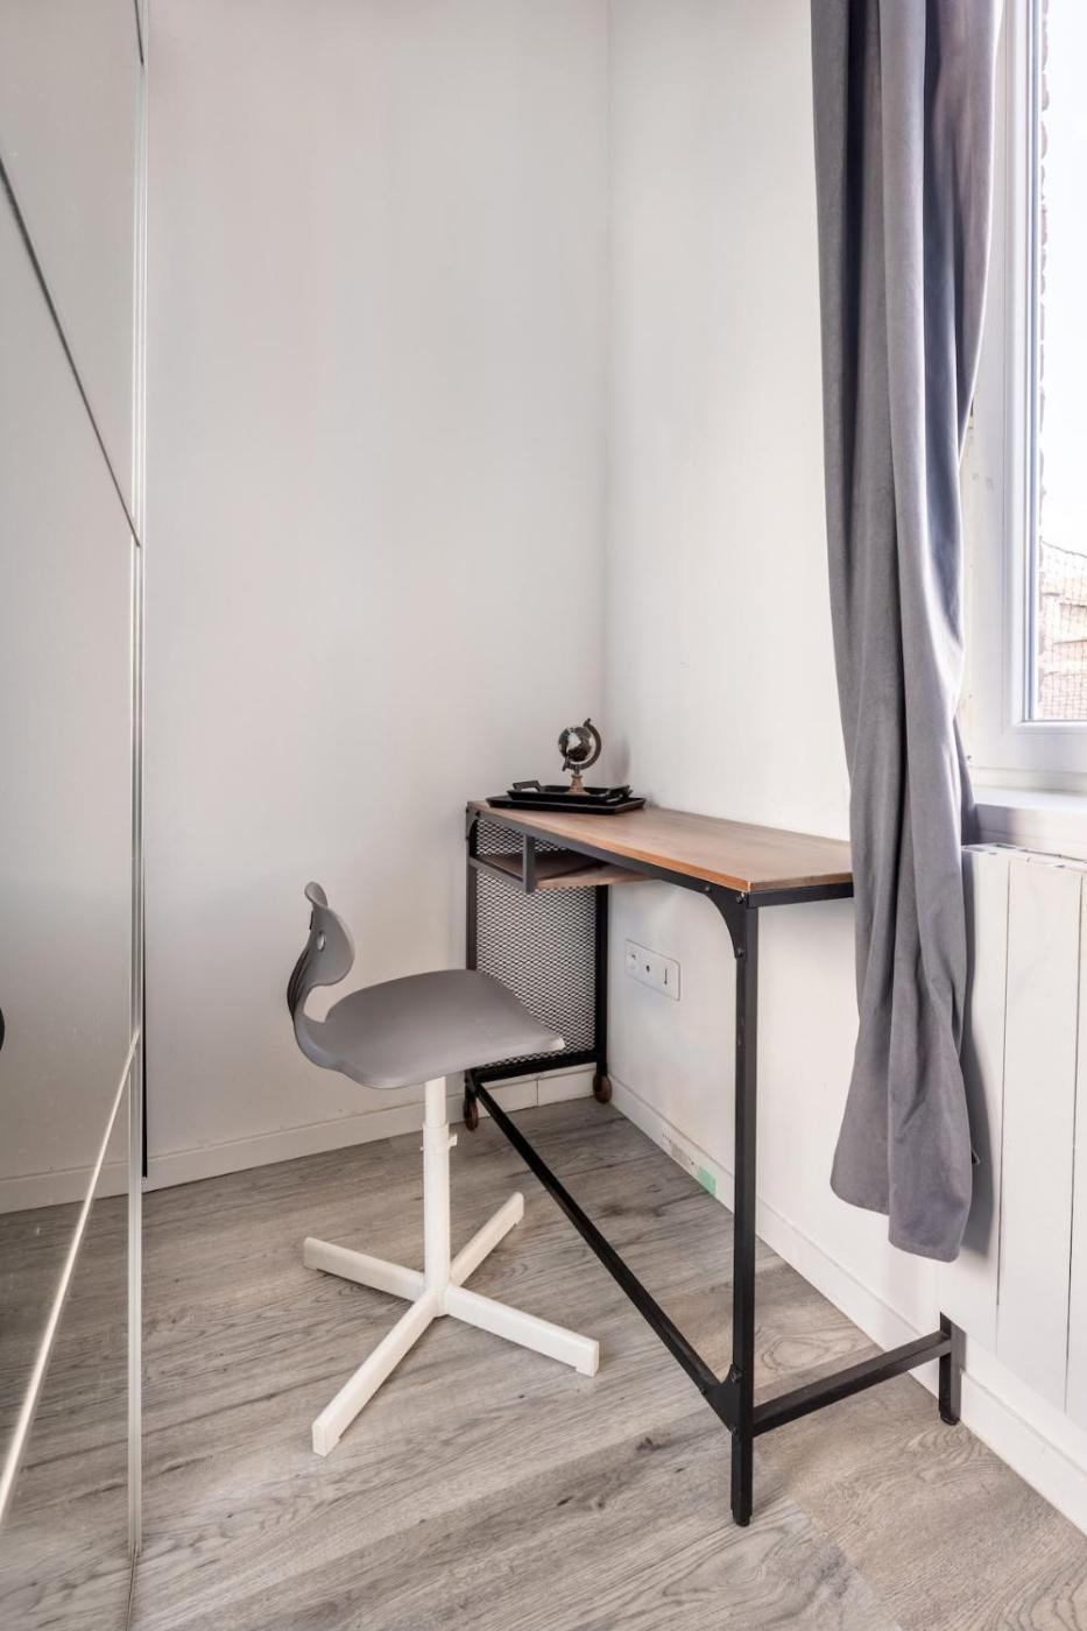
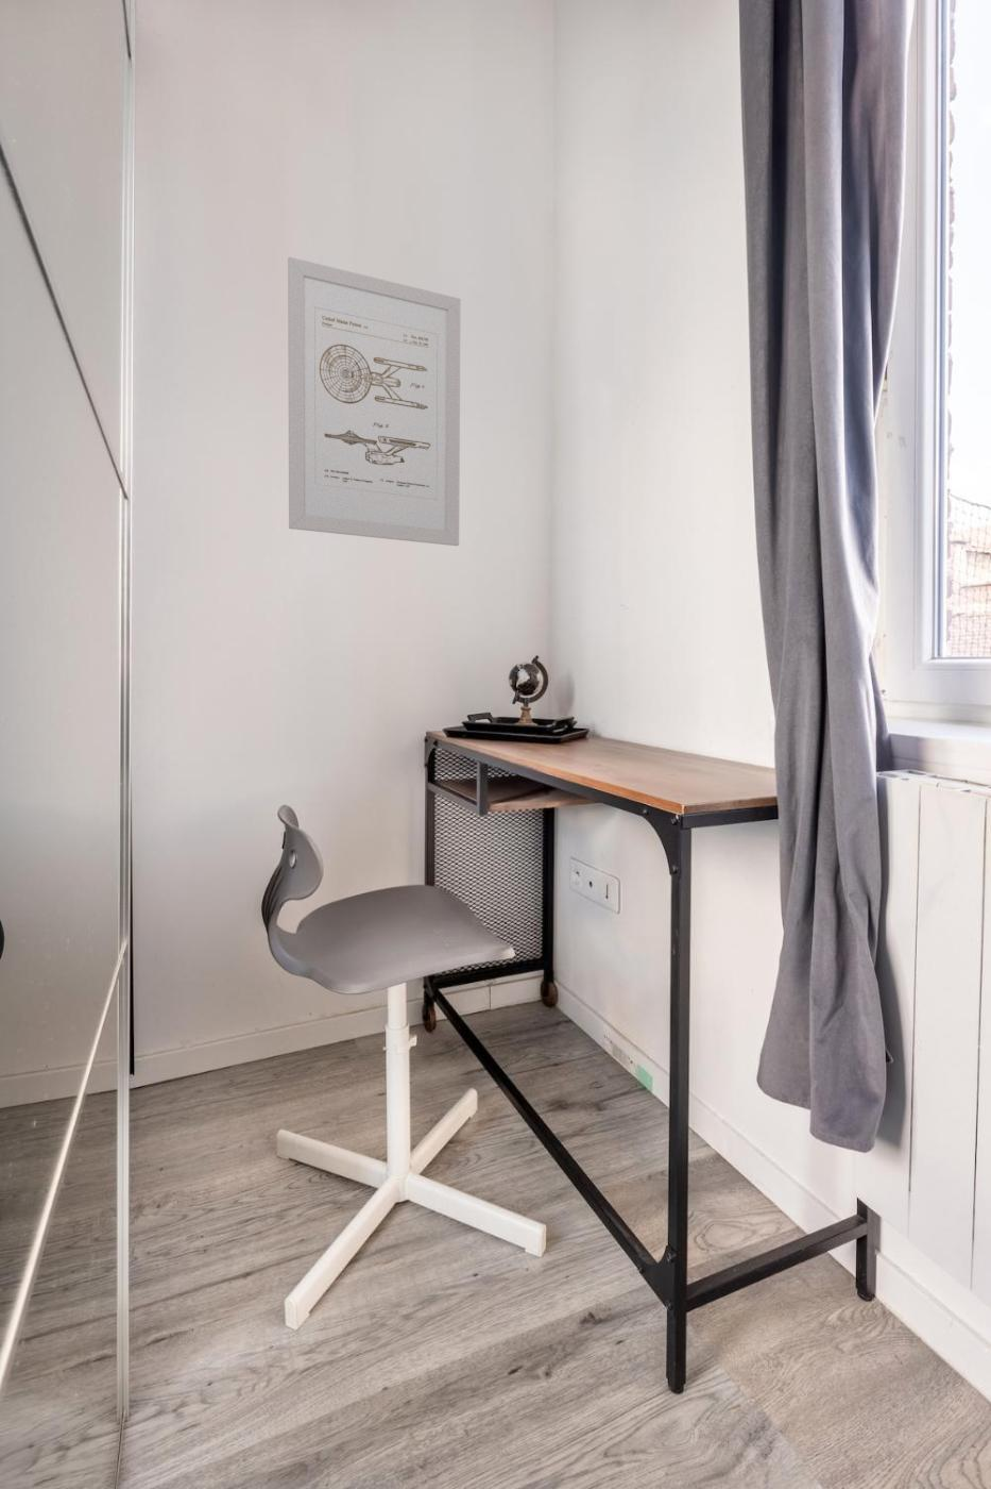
+ wall art (377, 409)
